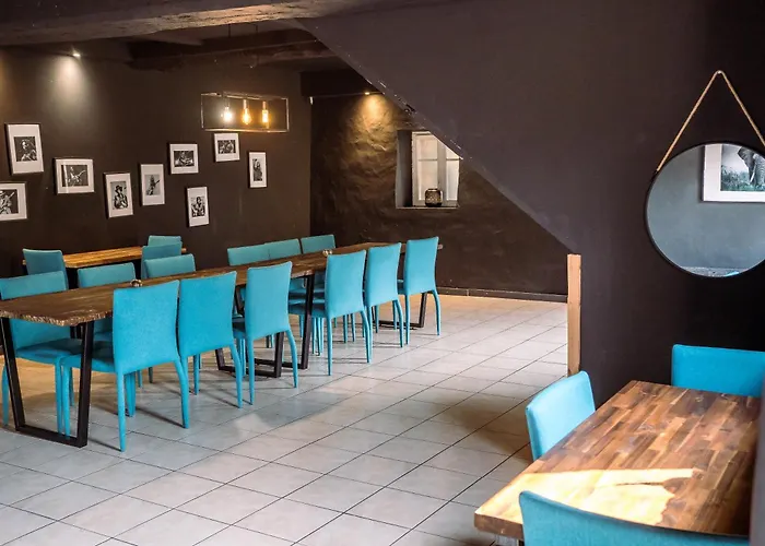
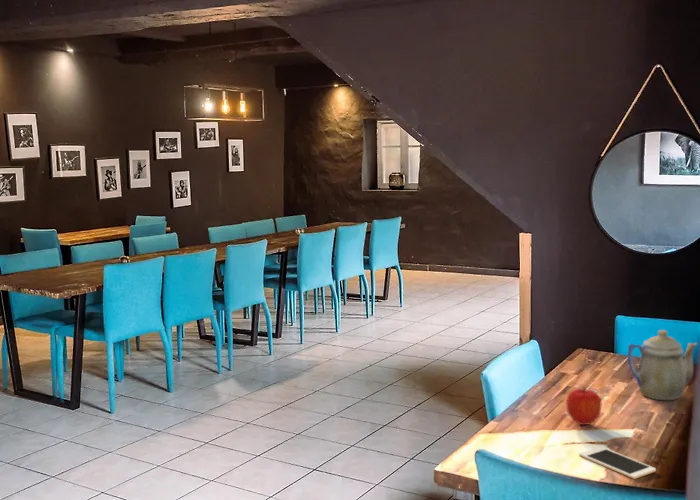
+ cell phone (616, 462)
+ teapot (661, 362)
+ fruit (583, 405)
